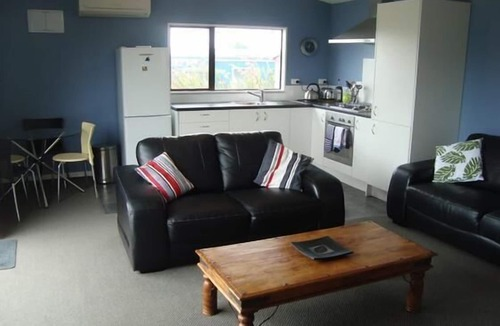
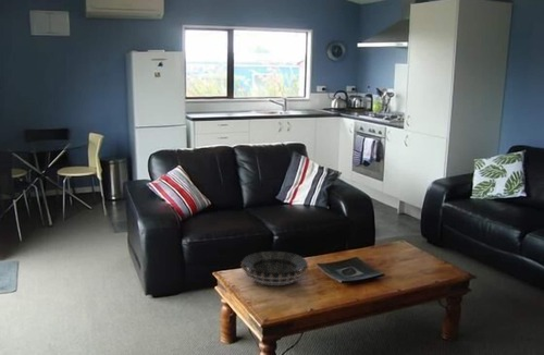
+ decorative bowl (273, 270)
